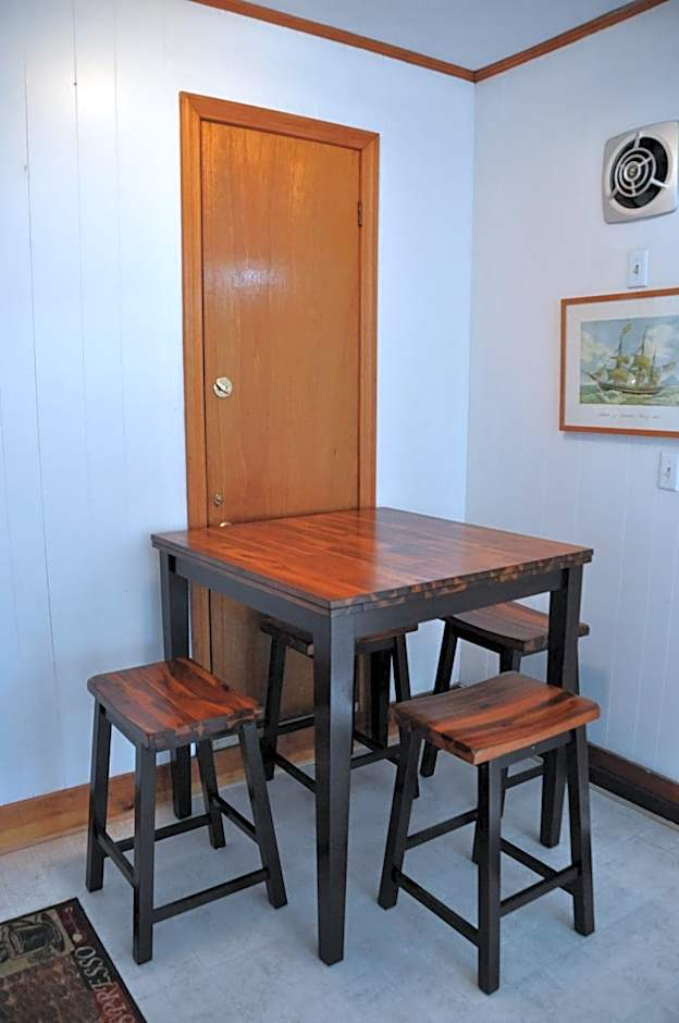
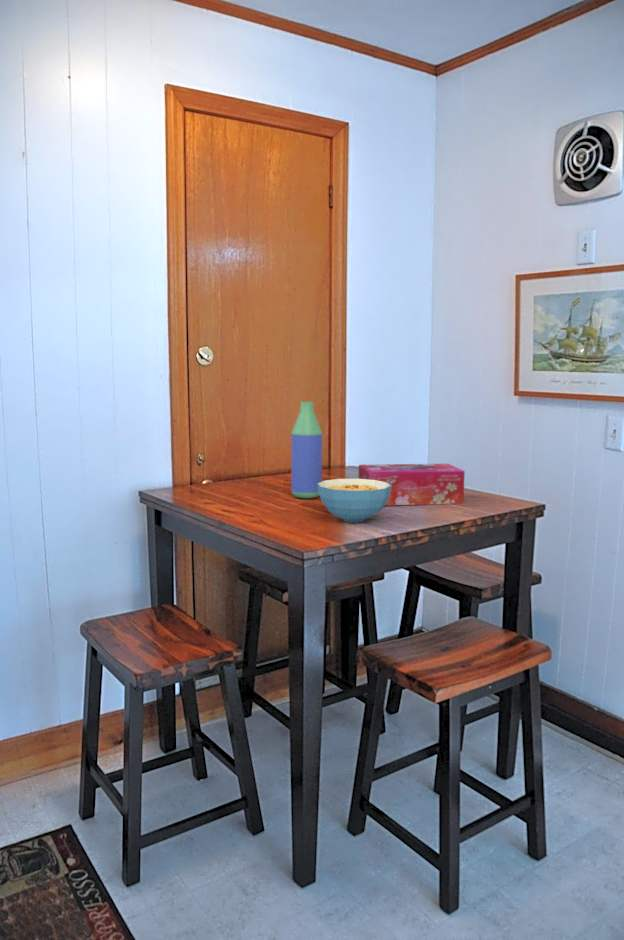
+ bottle (306, 449)
+ cereal bowl (353, 502)
+ tissue box (409, 483)
